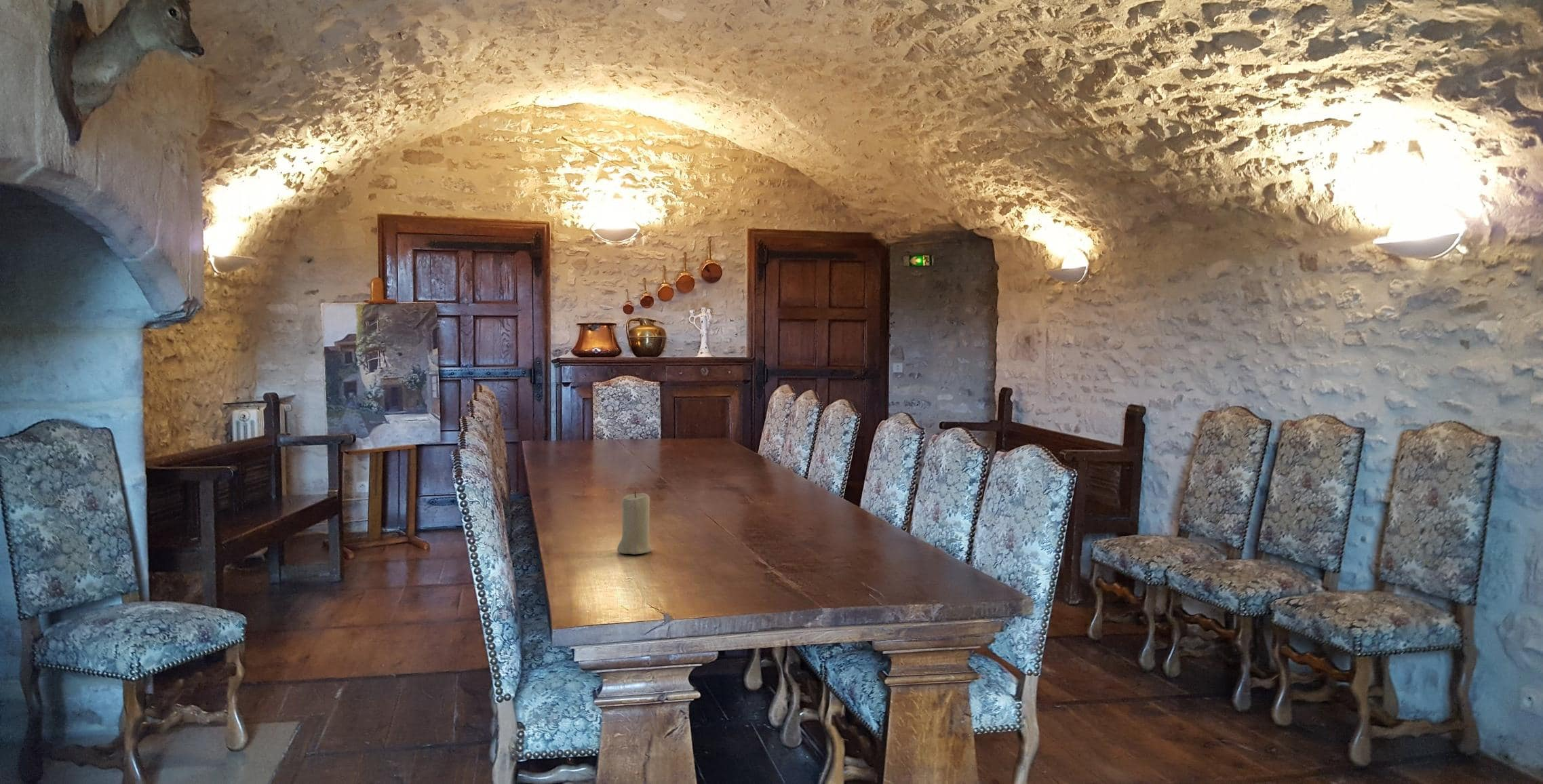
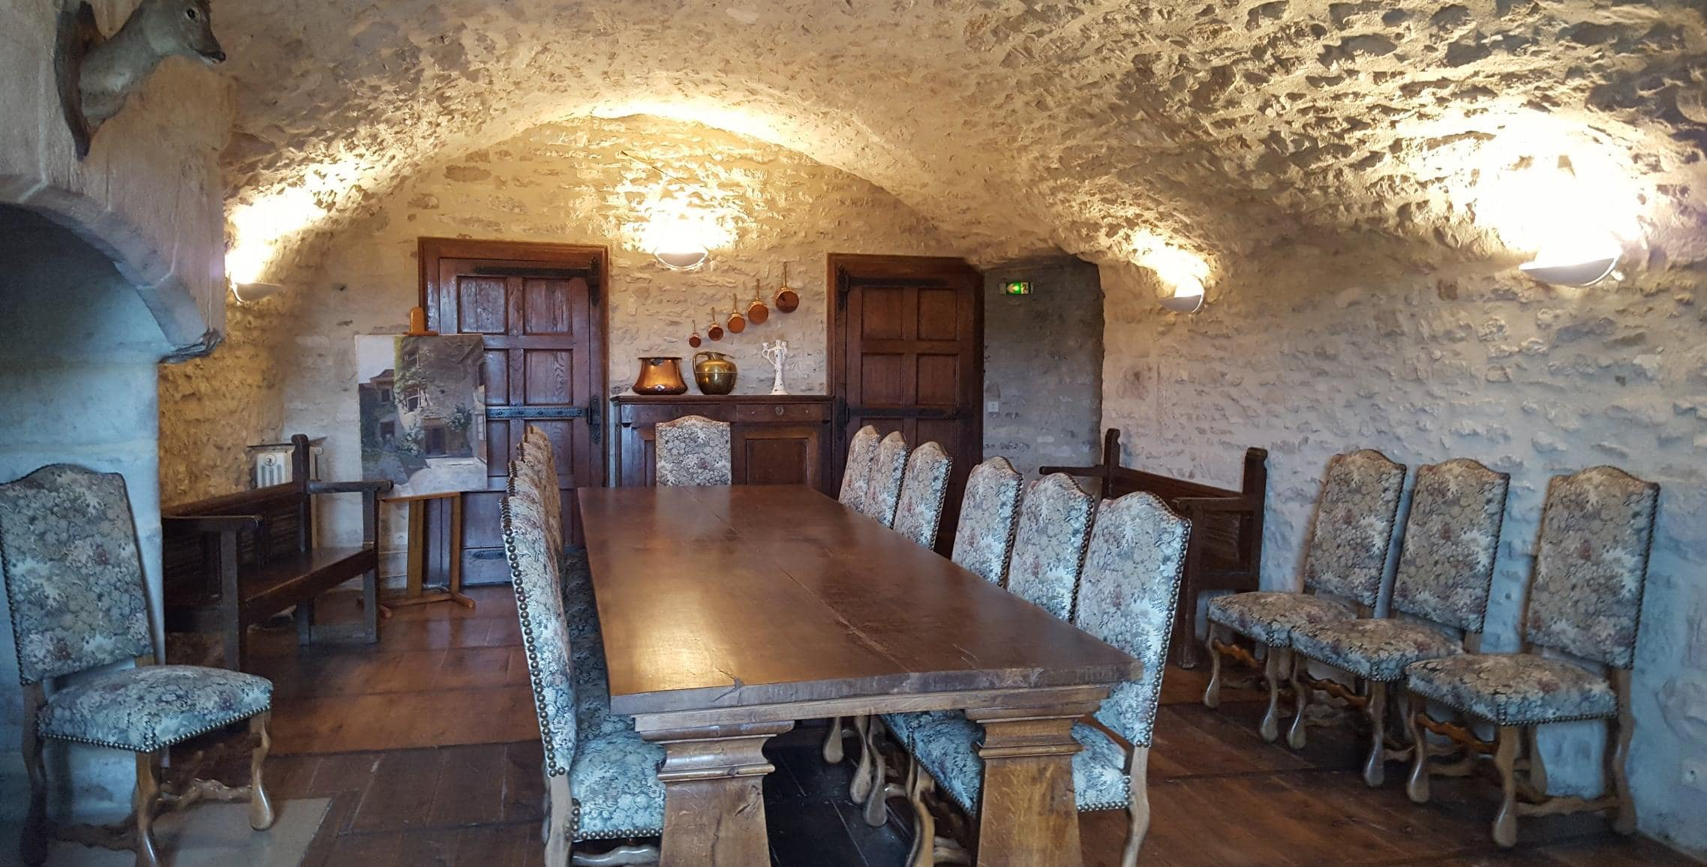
- candle (635, 521)
